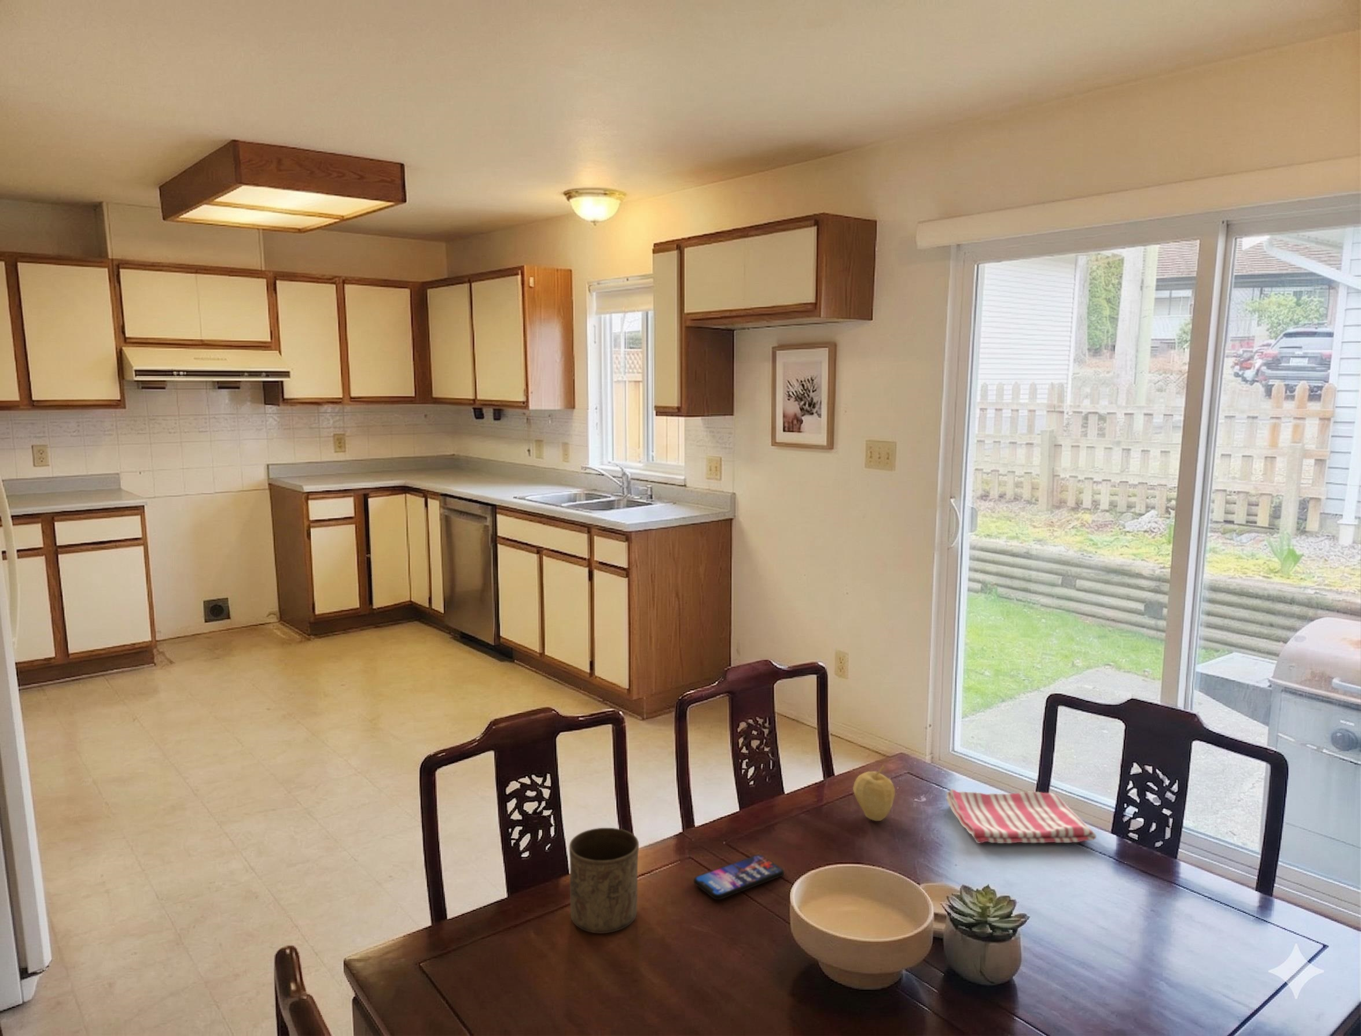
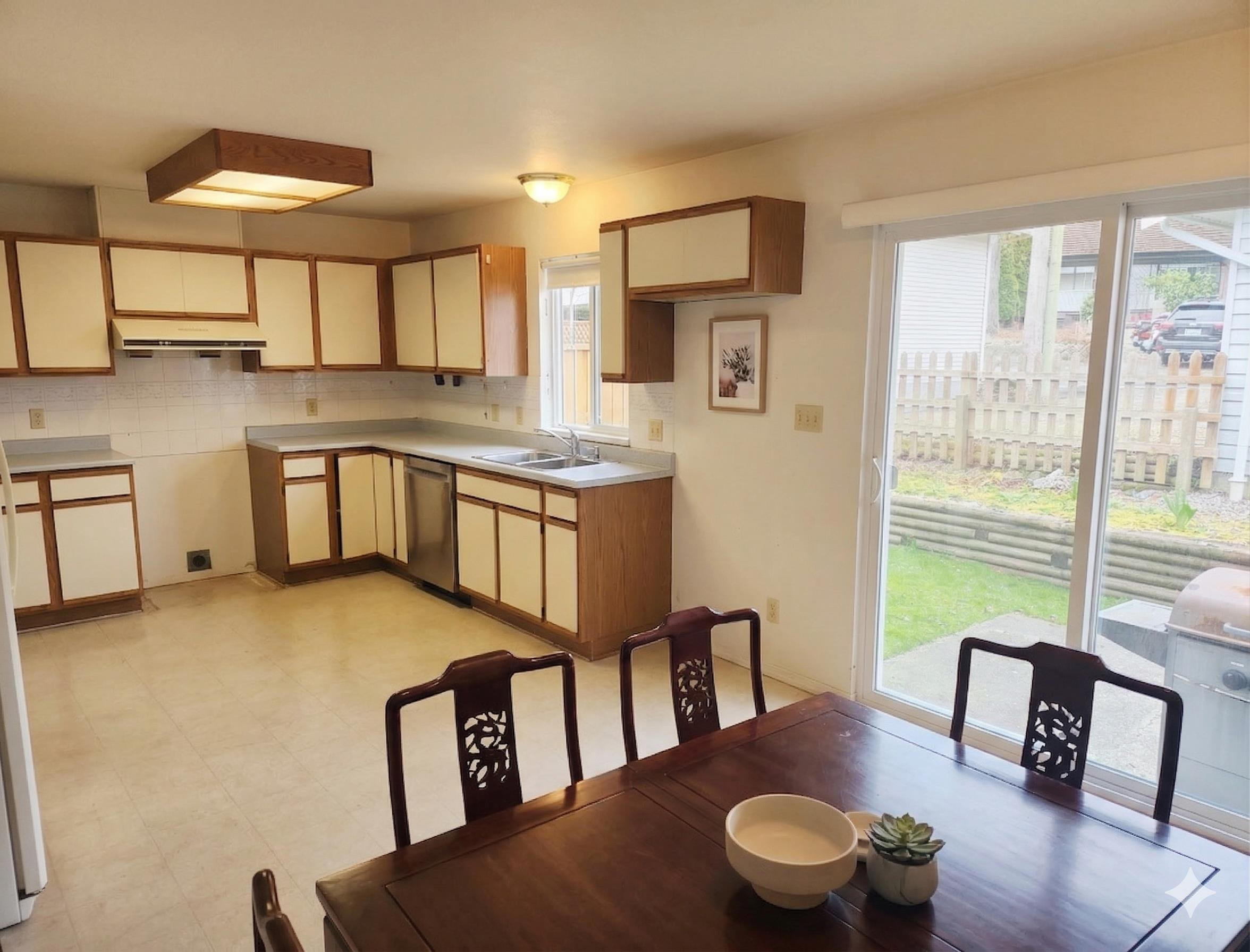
- dish towel (1018, 815)
- smartphone (739, 876)
- fruit (873, 791)
- cup (604, 879)
